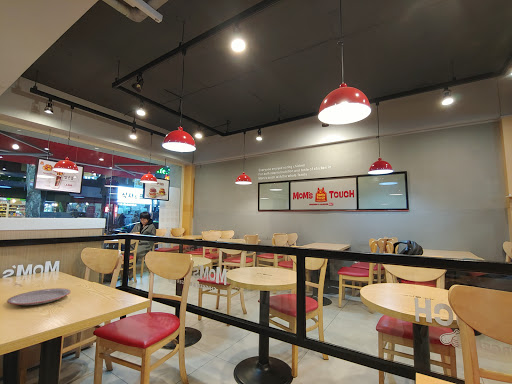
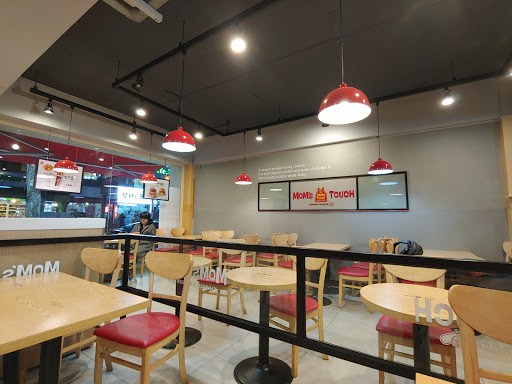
- plate (40, 297)
